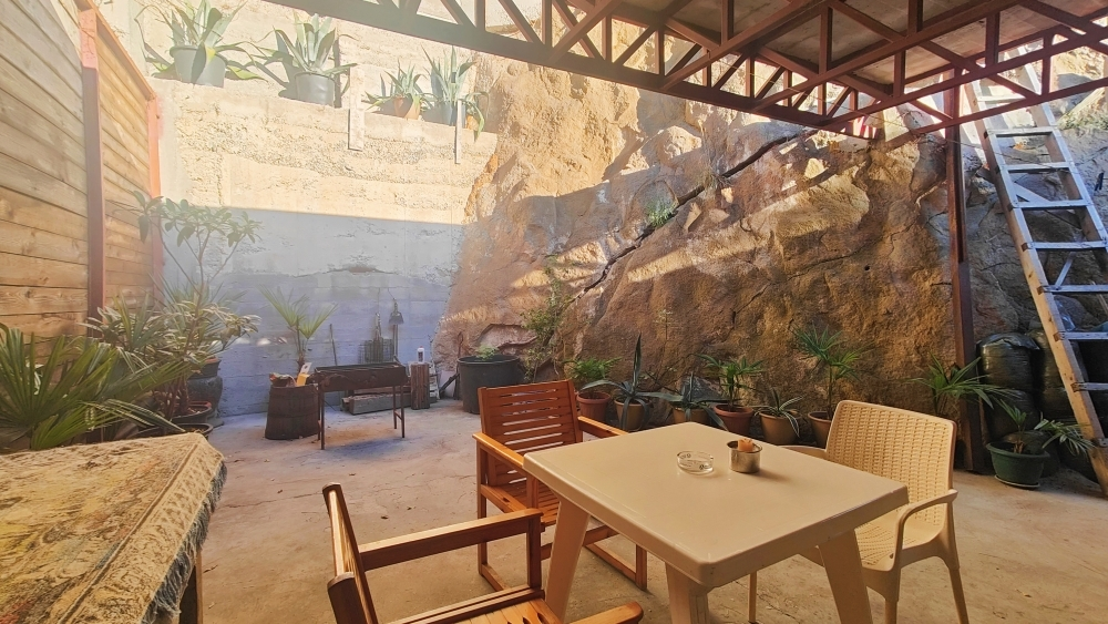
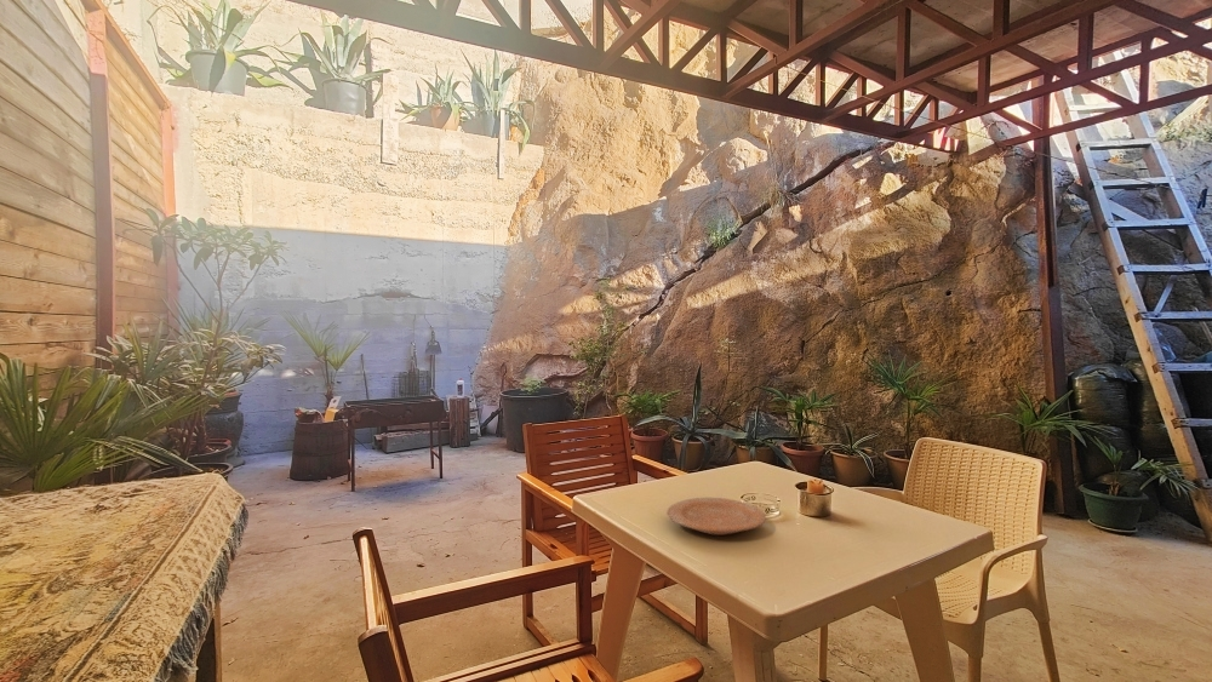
+ plate (715, 518)
